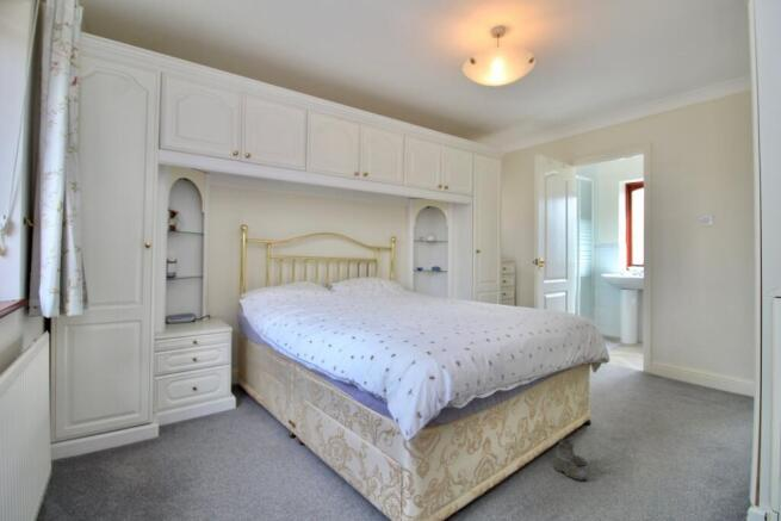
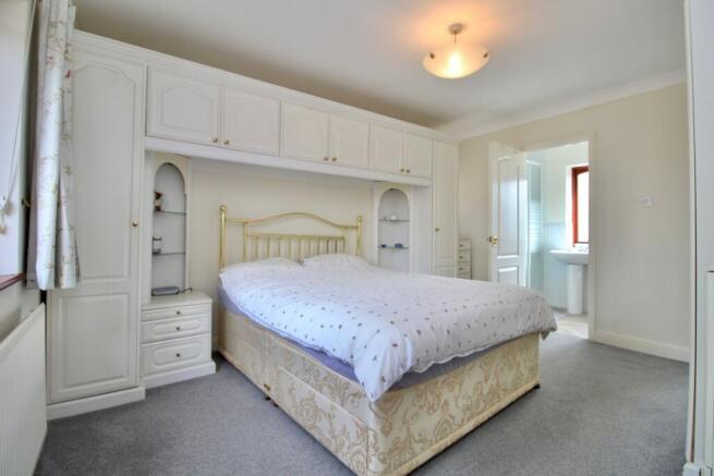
- boots (571, 457)
